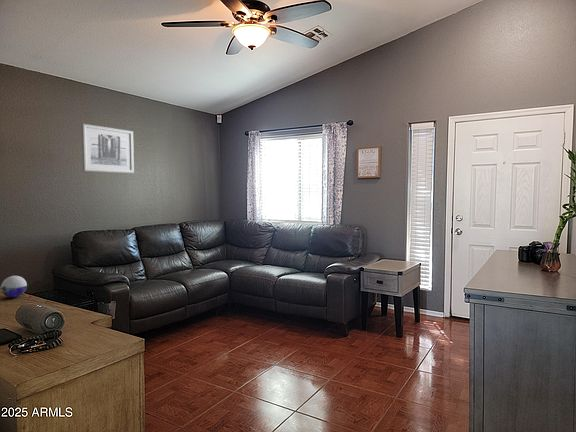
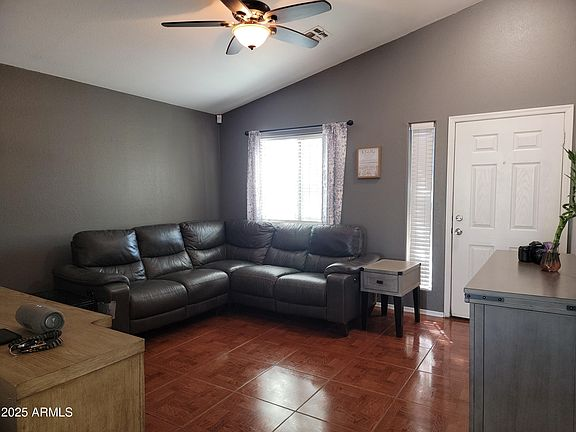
- wall art (109, 150)
- decorative orb (14, 286)
